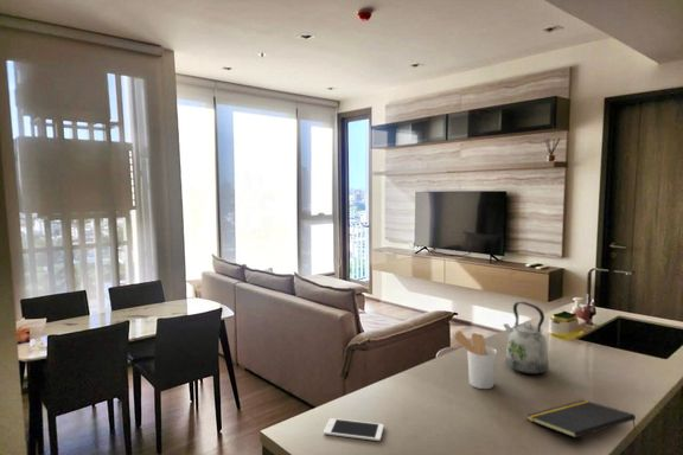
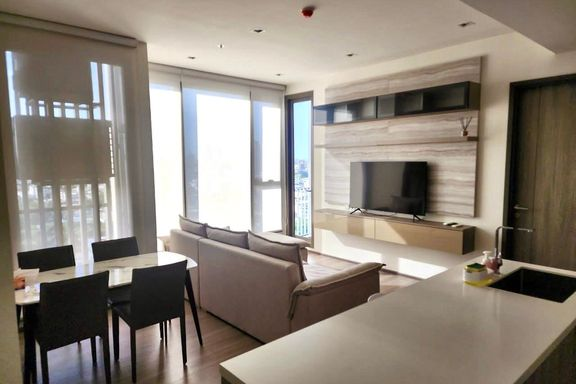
- kettle (522, 334)
- notepad (579, 417)
- cell phone (353, 429)
- utensil holder (473, 358)
